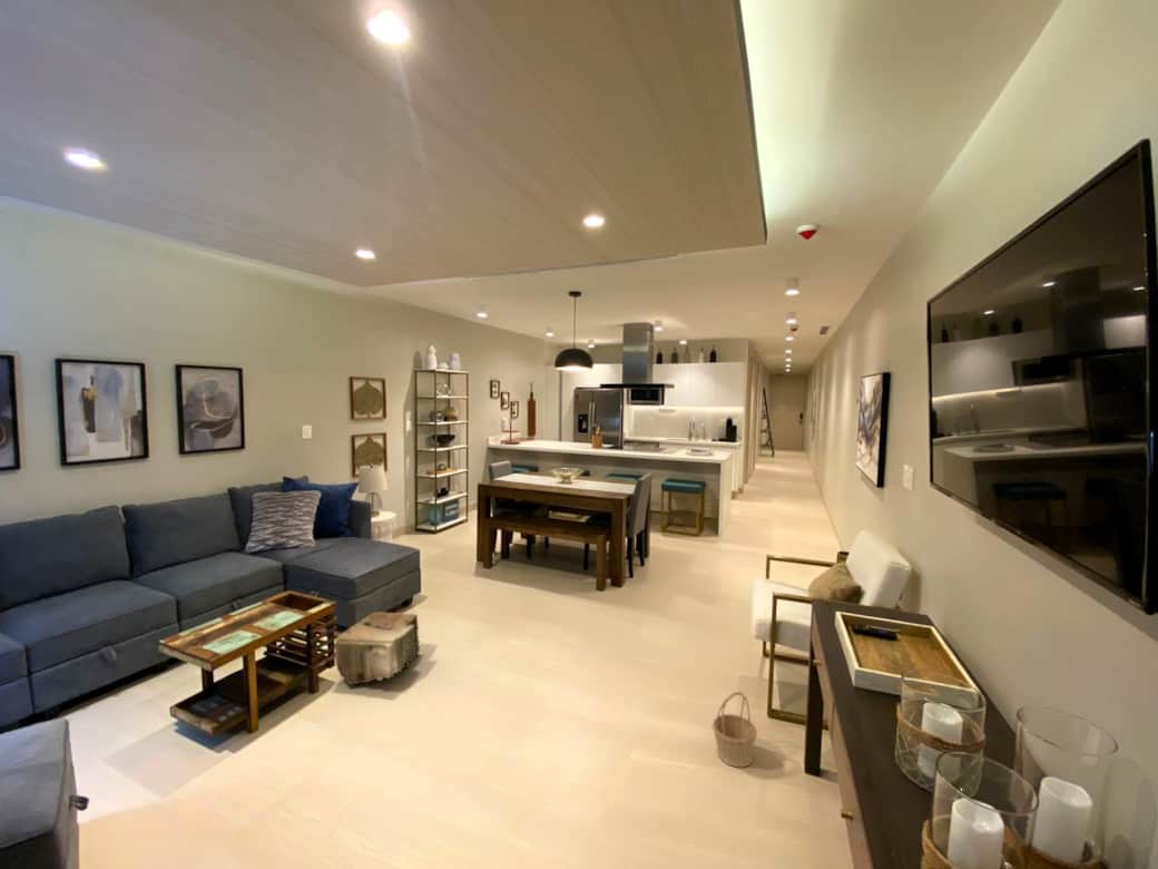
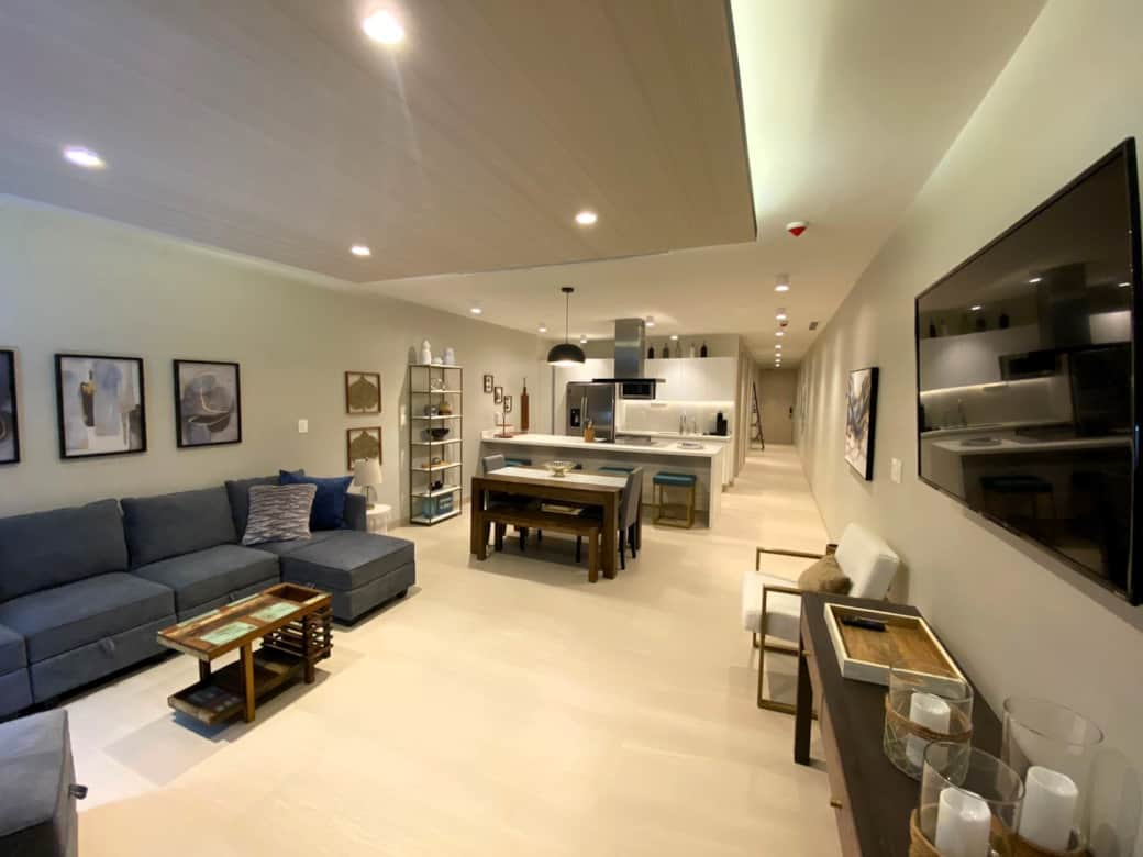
- basket (734, 723)
- pouf (380, 647)
